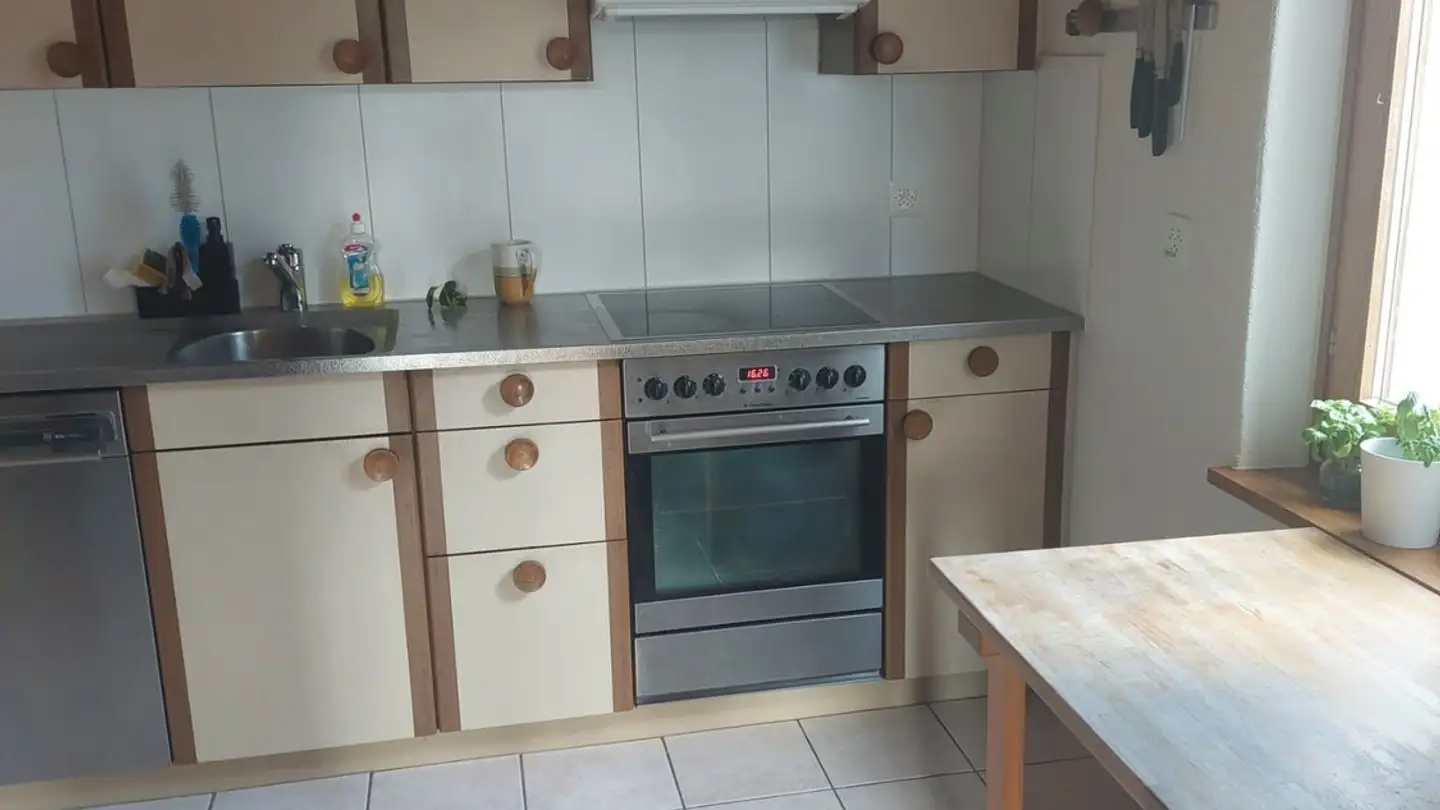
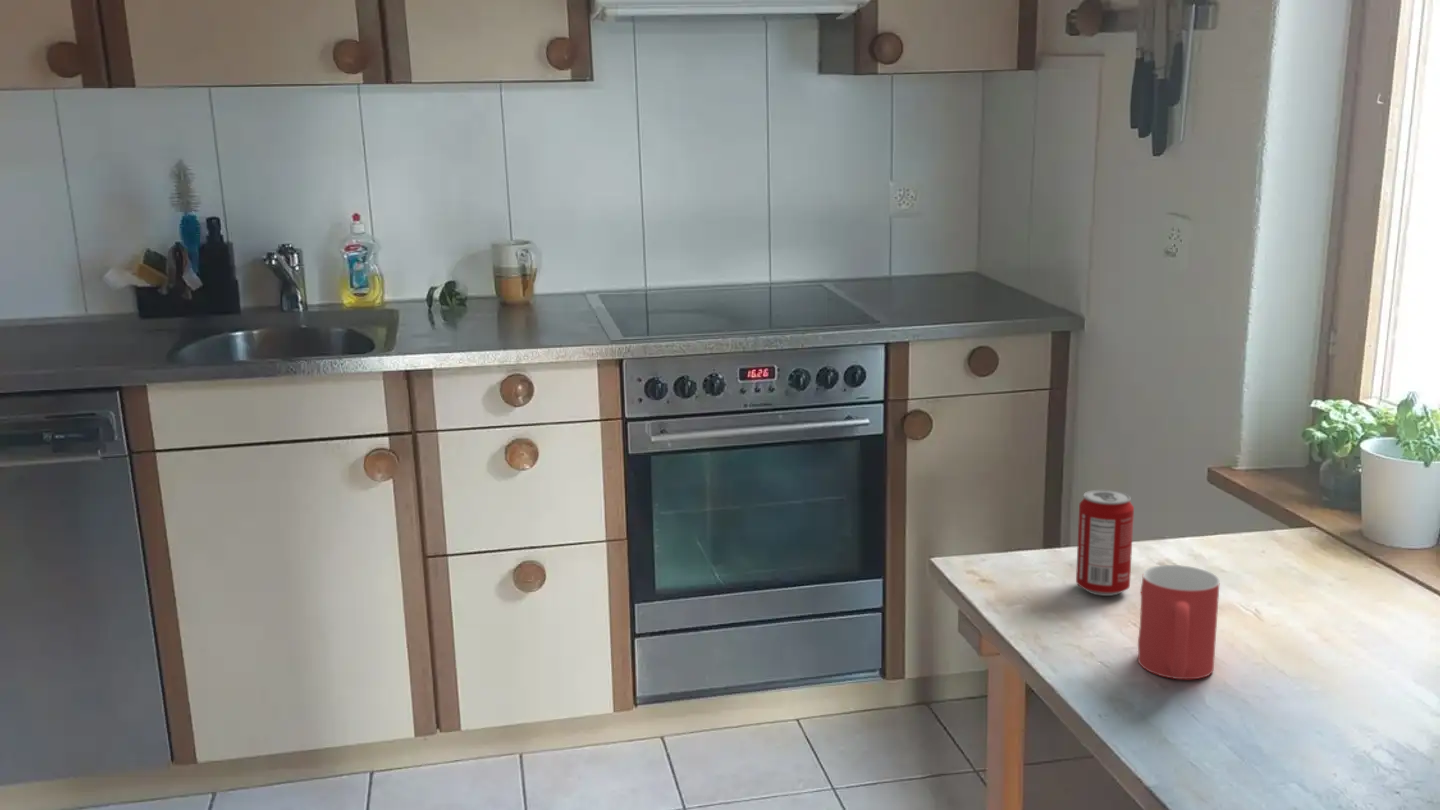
+ mug (1178, 628)
+ beverage can (1104, 543)
